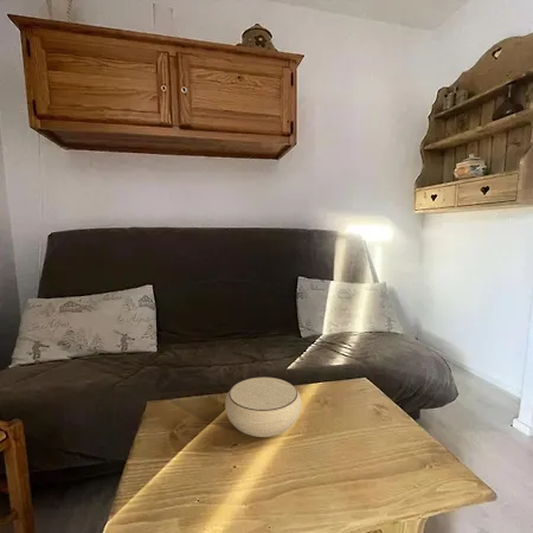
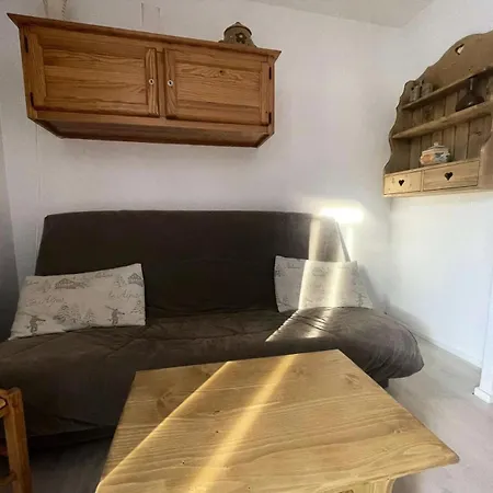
- bowl (263, 409)
